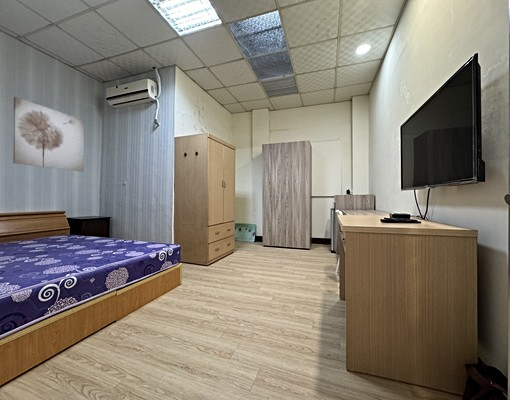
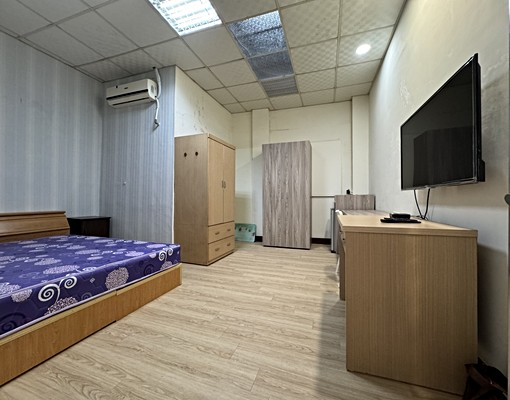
- wall art (53, 138)
